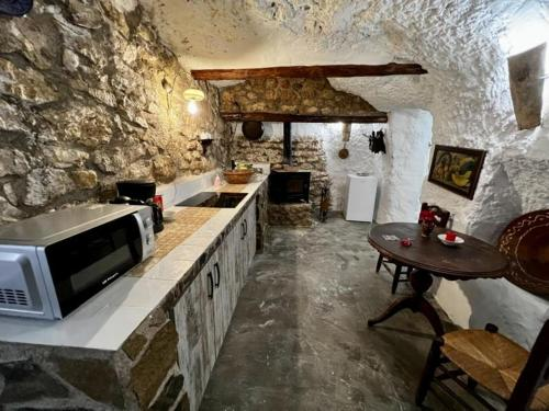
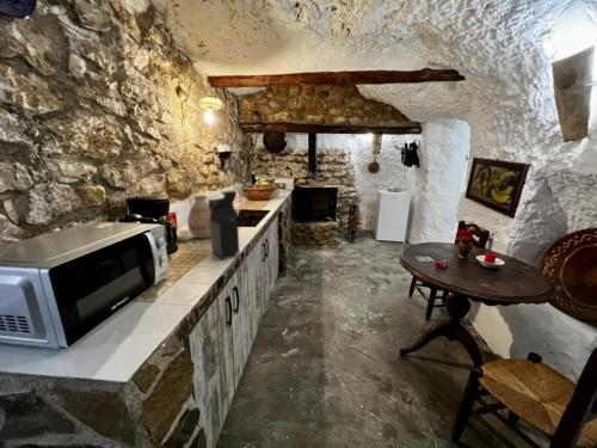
+ vase (202, 216)
+ coffee maker (223, 223)
